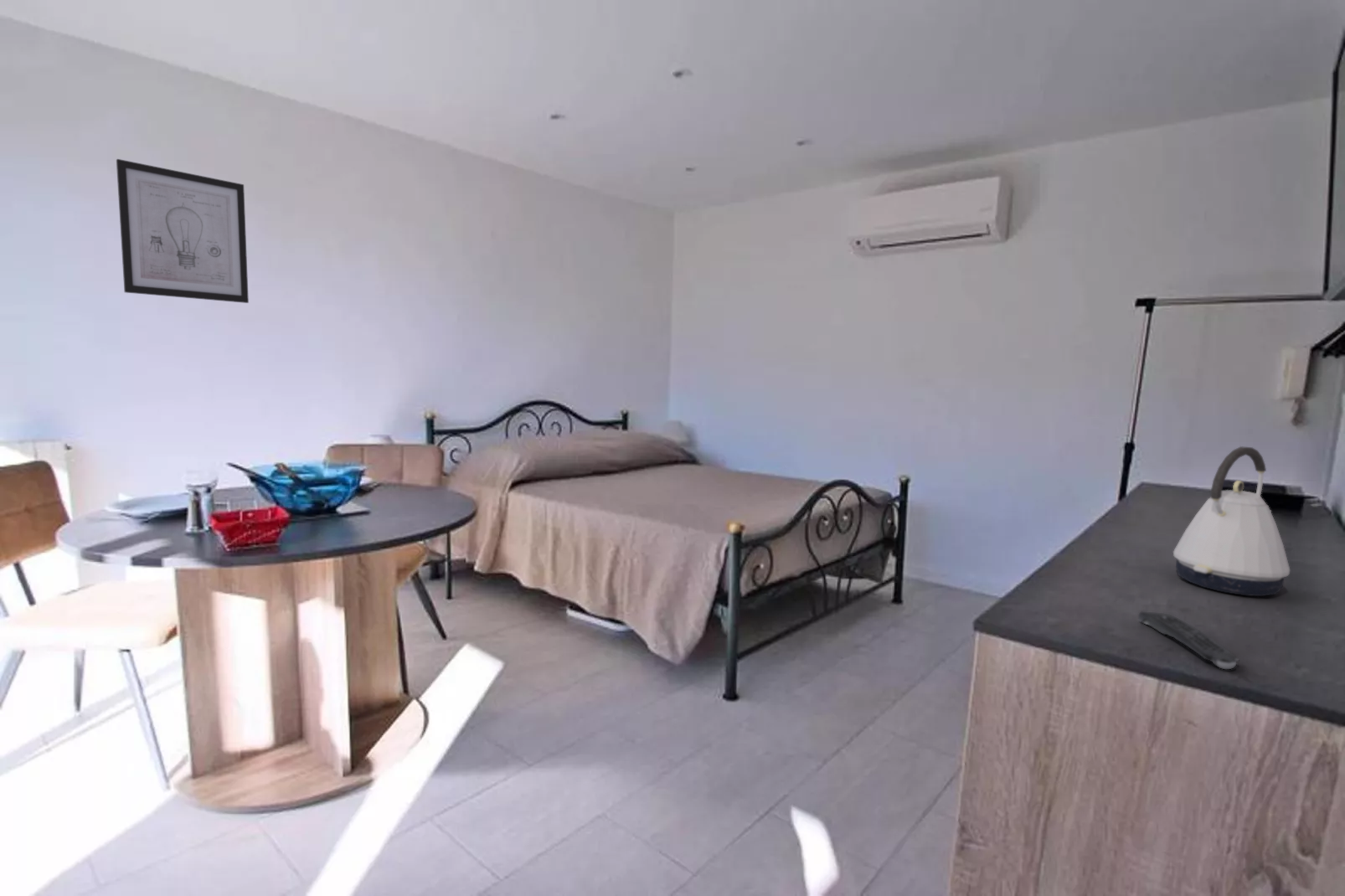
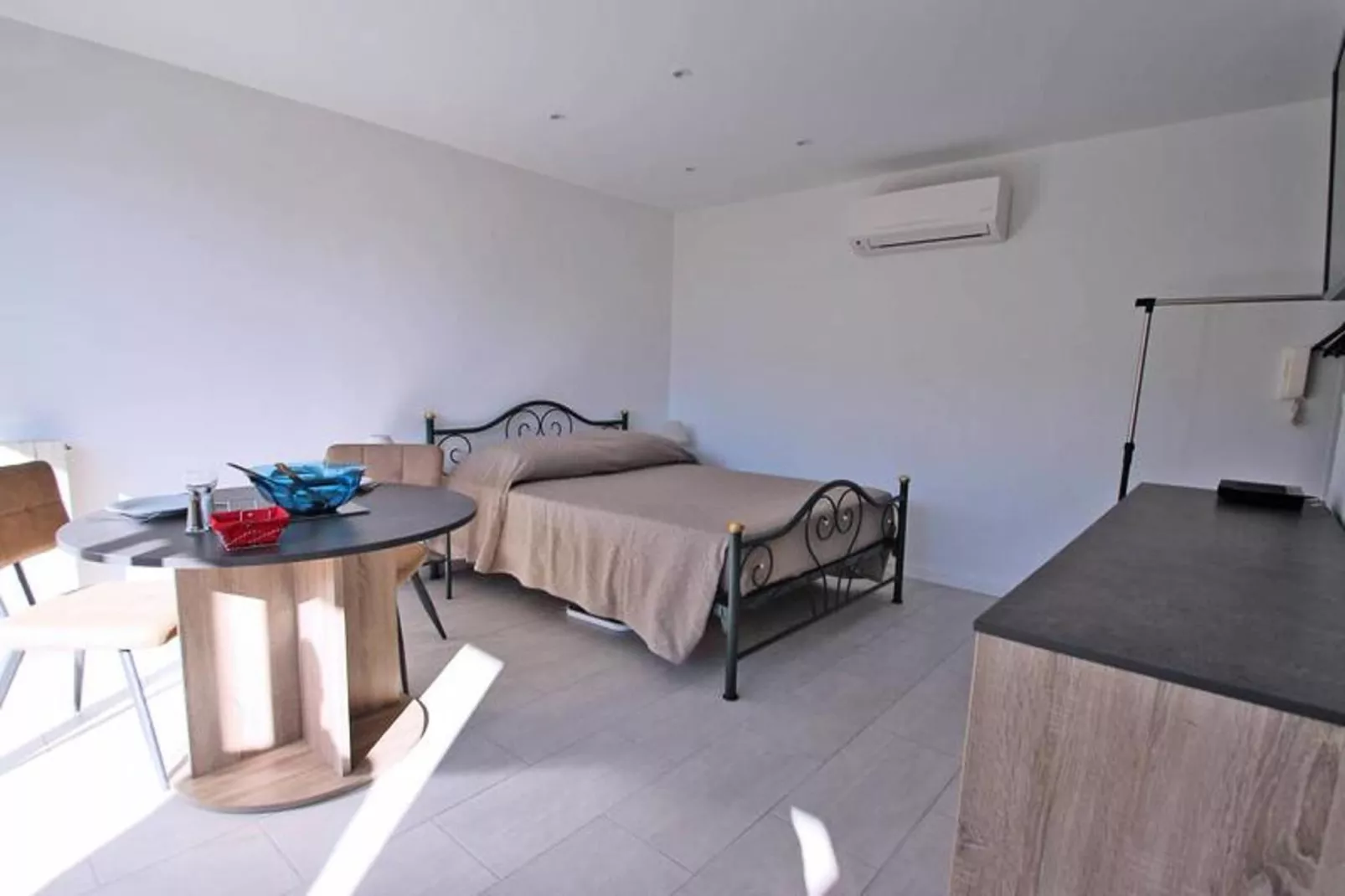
- remote control (1188, 637)
- wall art (187, 235)
- kettle (1237, 517)
